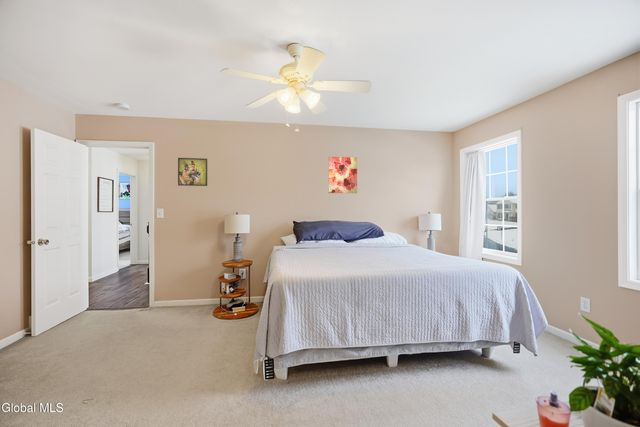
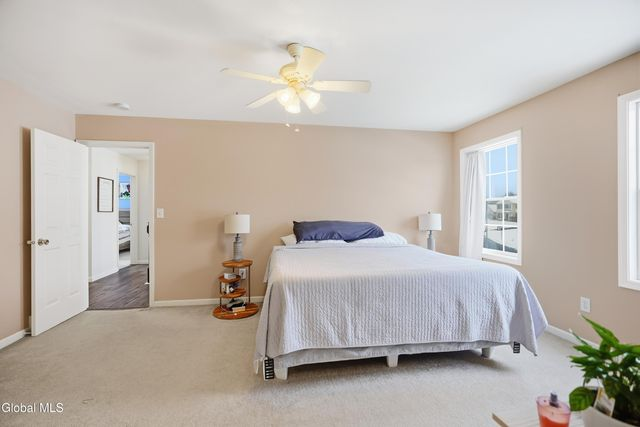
- wall art (342, 175)
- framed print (192, 172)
